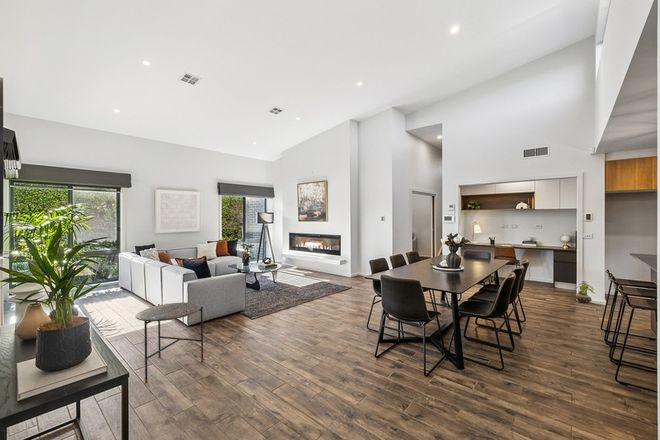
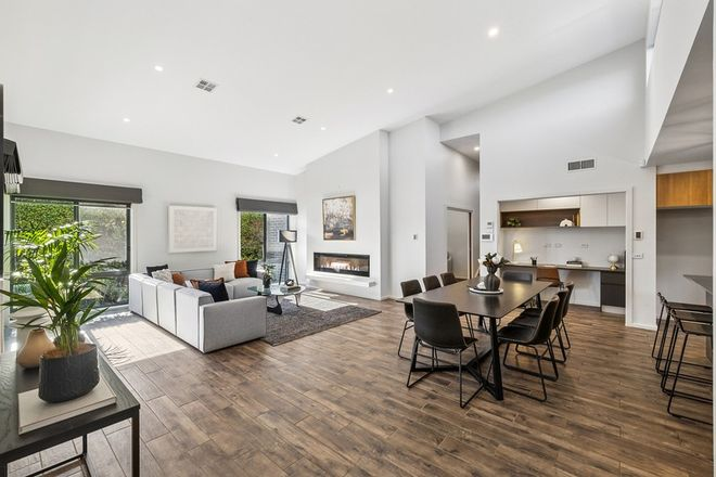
- side table (169, 338)
- potted plant (584, 291)
